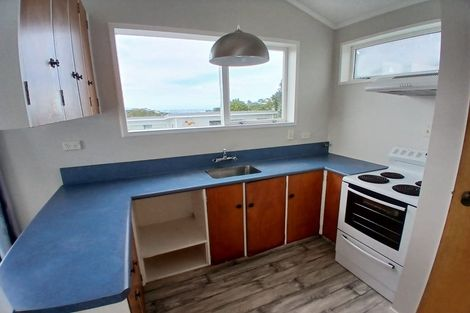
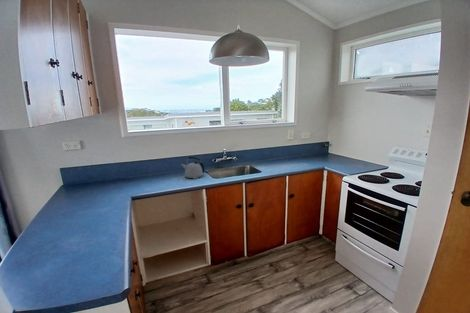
+ kettle (192, 166)
